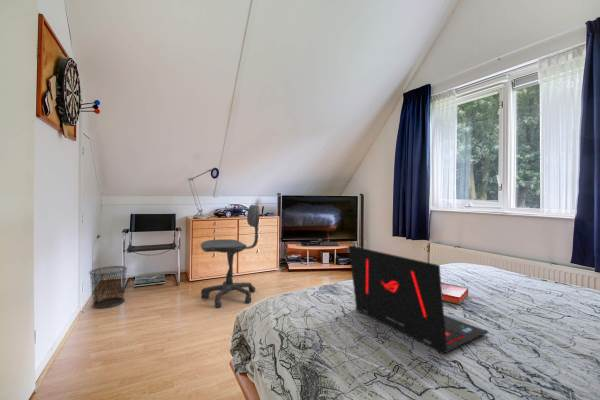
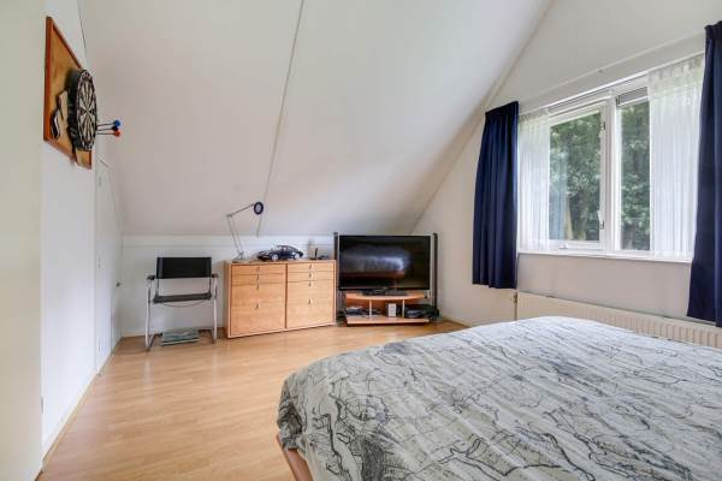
- office chair (230, 250)
- hardback book (441, 286)
- laptop (411, 286)
- waste bin (108, 286)
